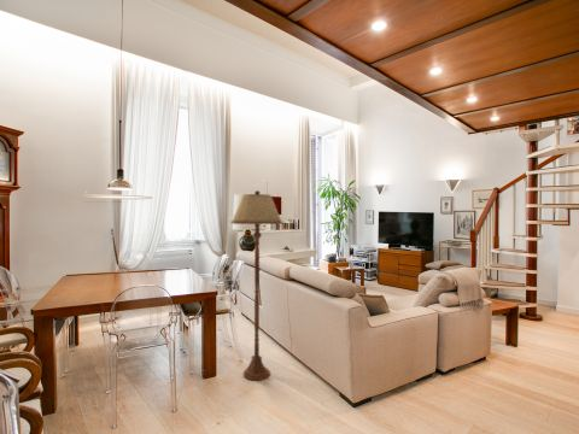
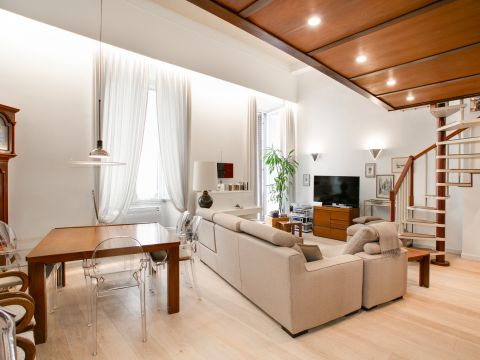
- floor lamp (256, 281)
